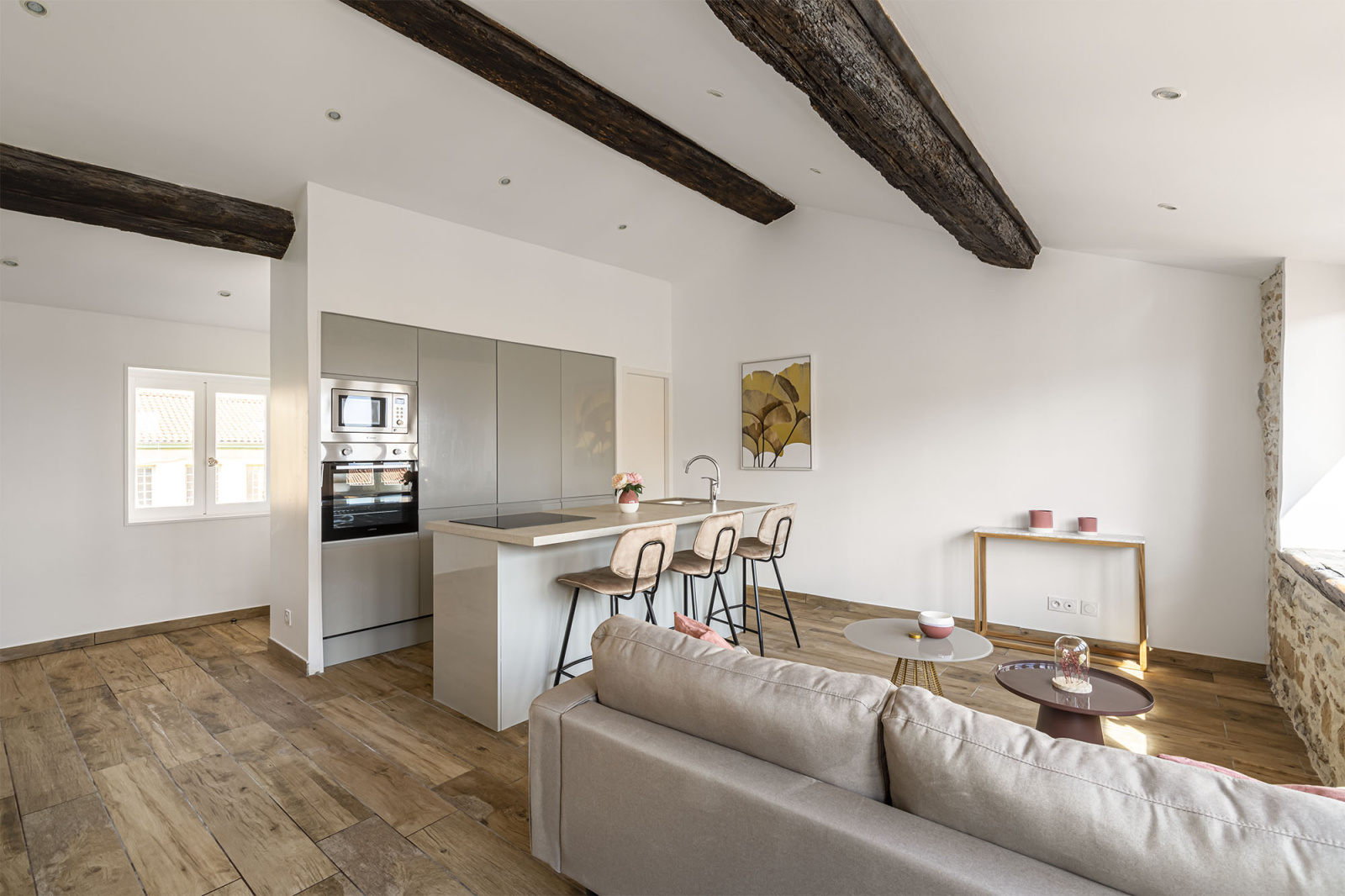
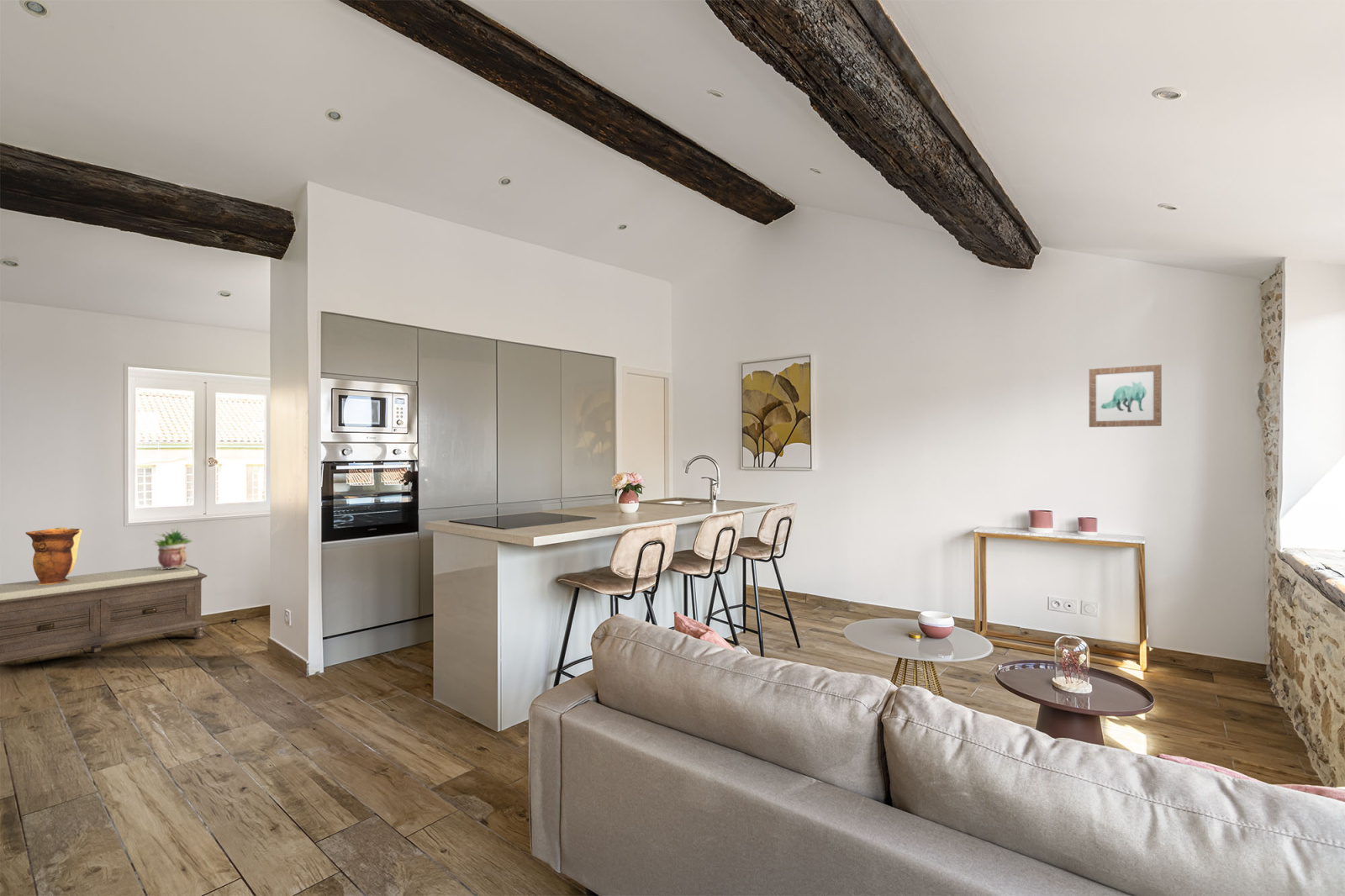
+ decorative vase (54, 555)
+ potted plant (171, 547)
+ bench (93, 614)
+ wall art (1124, 397)
